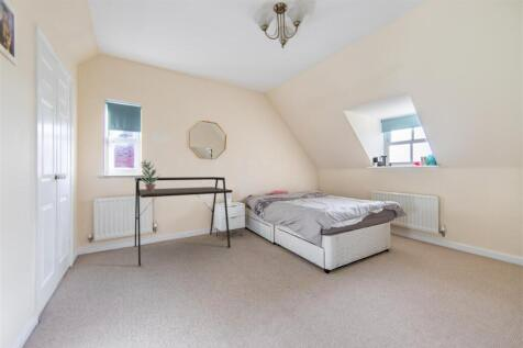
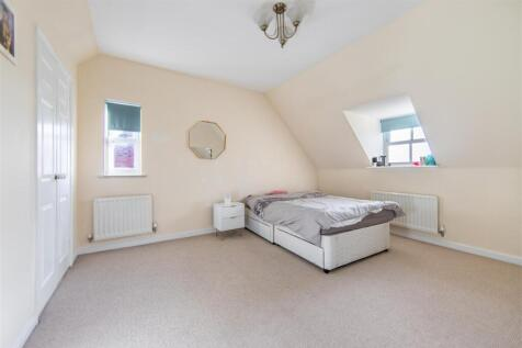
- potted plant (149, 176)
- desk (182, 194)
